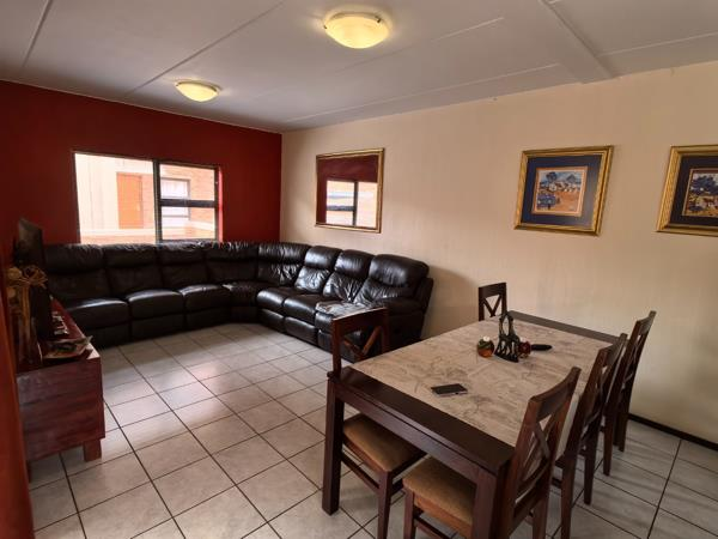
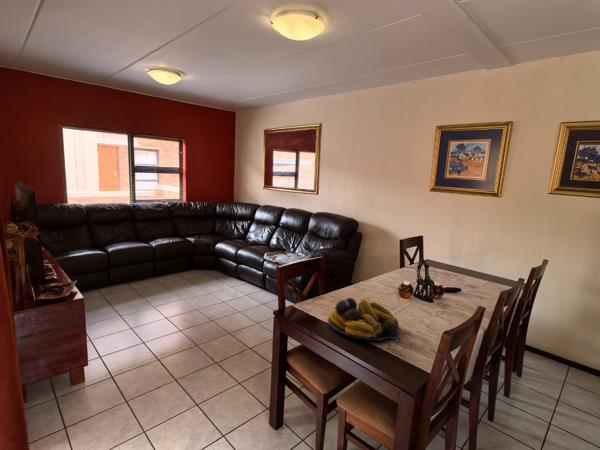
+ fruit bowl (363, 313)
